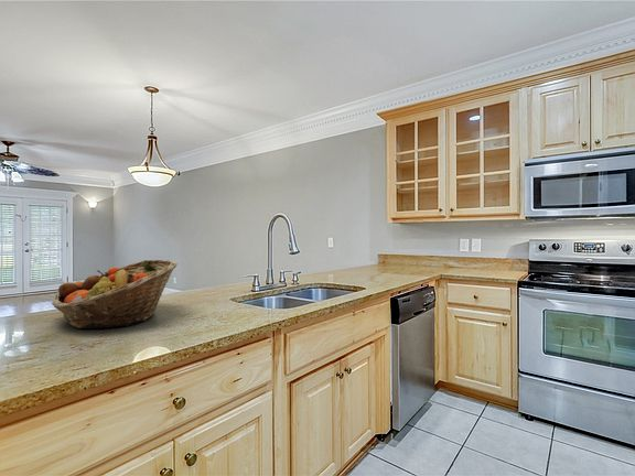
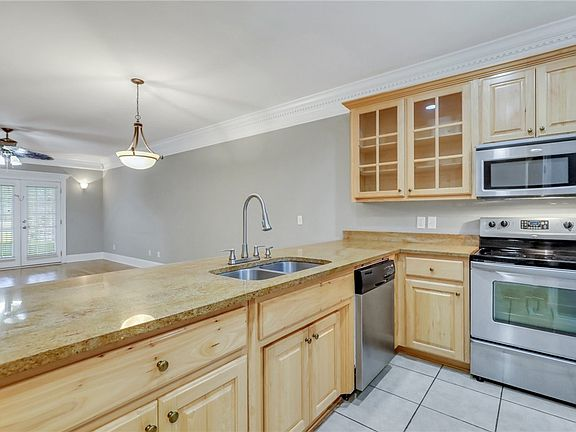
- fruit basket (118, 289)
